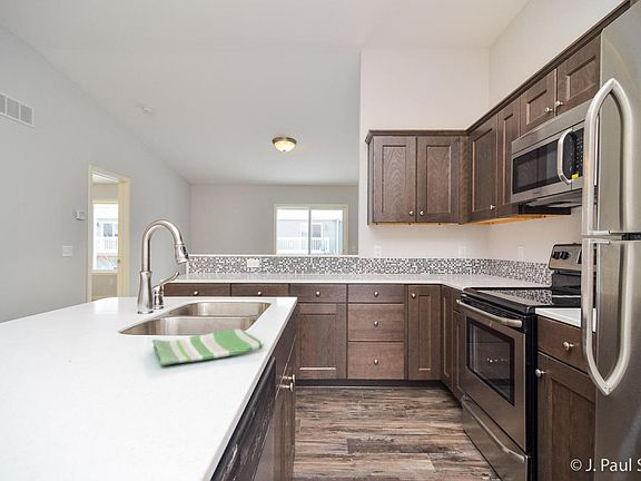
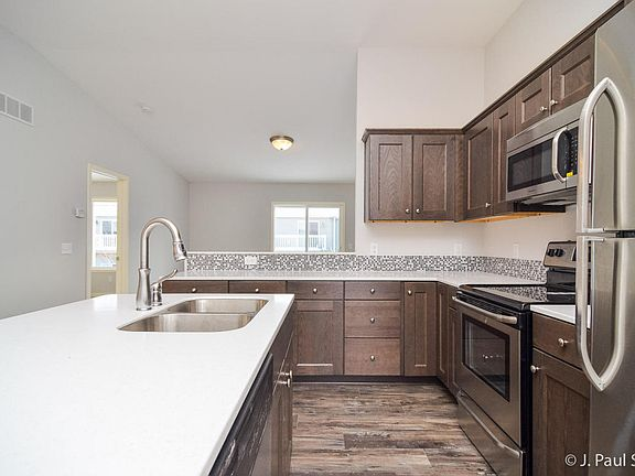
- dish towel (207, 344)
